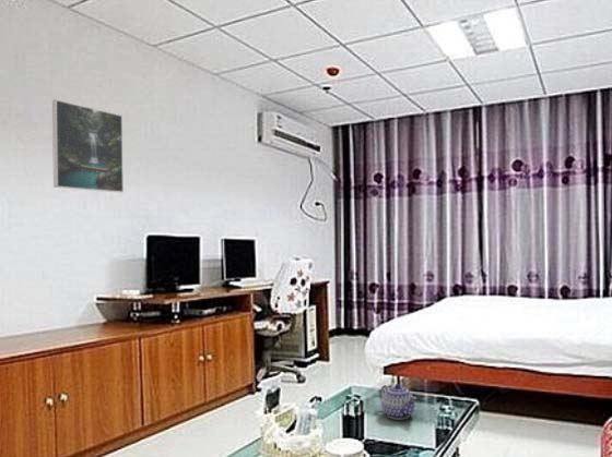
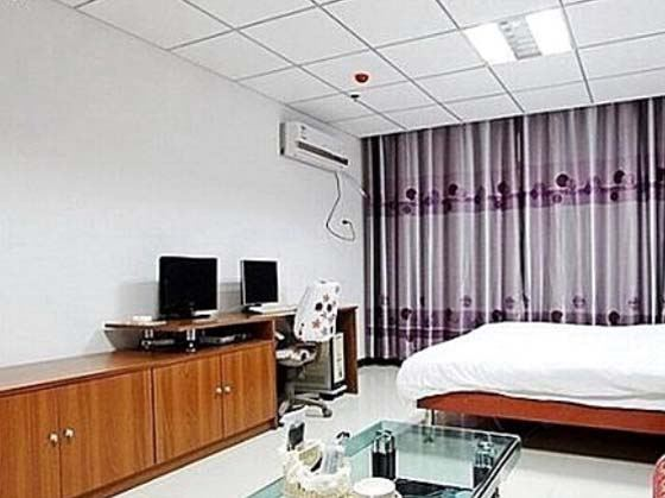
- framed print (90, 148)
- teapot (398, 399)
